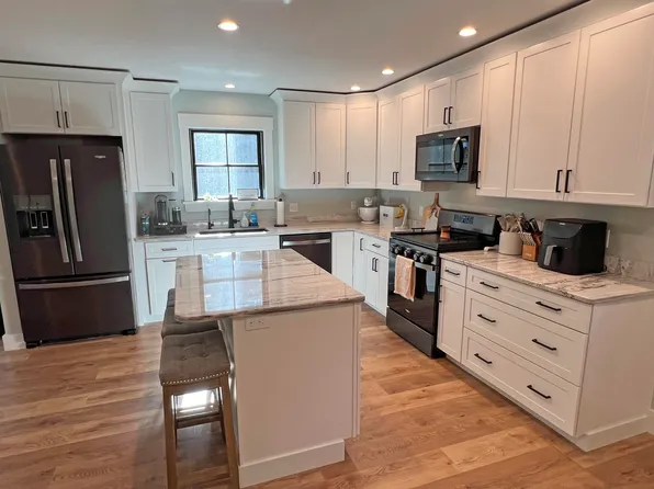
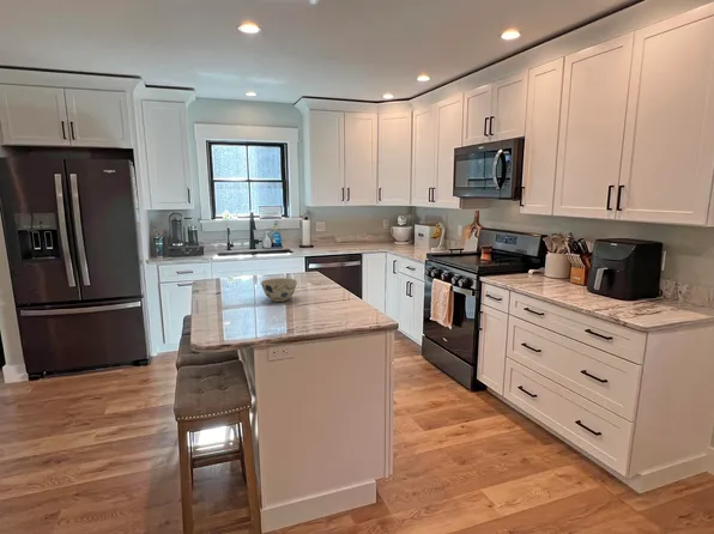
+ bowl (279, 290)
